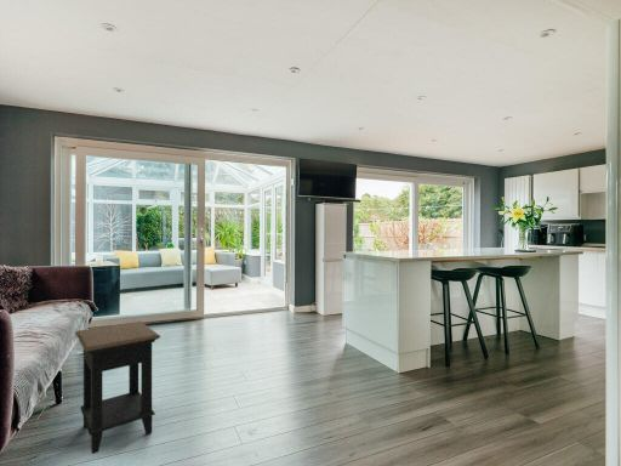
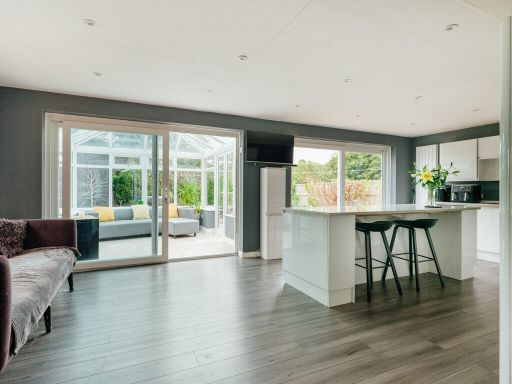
- side table (129, 380)
